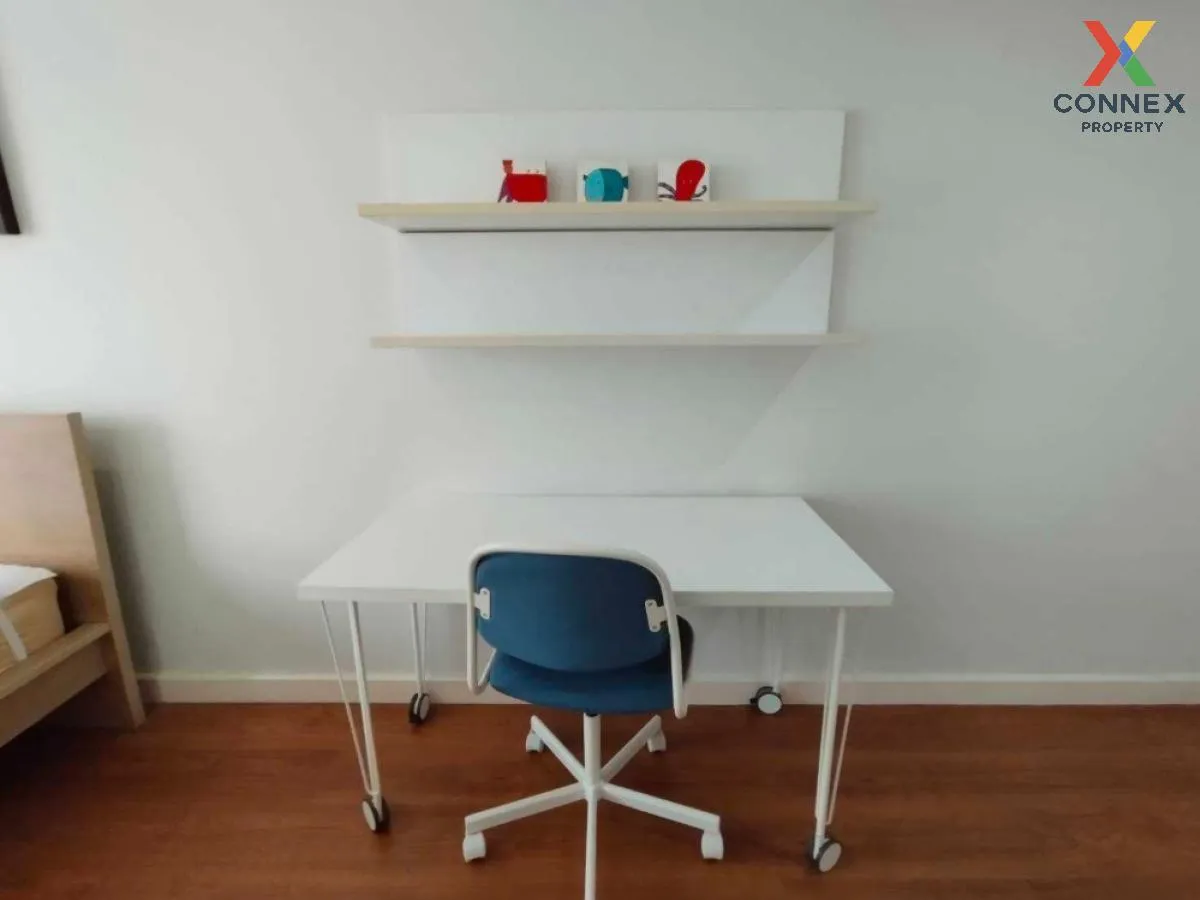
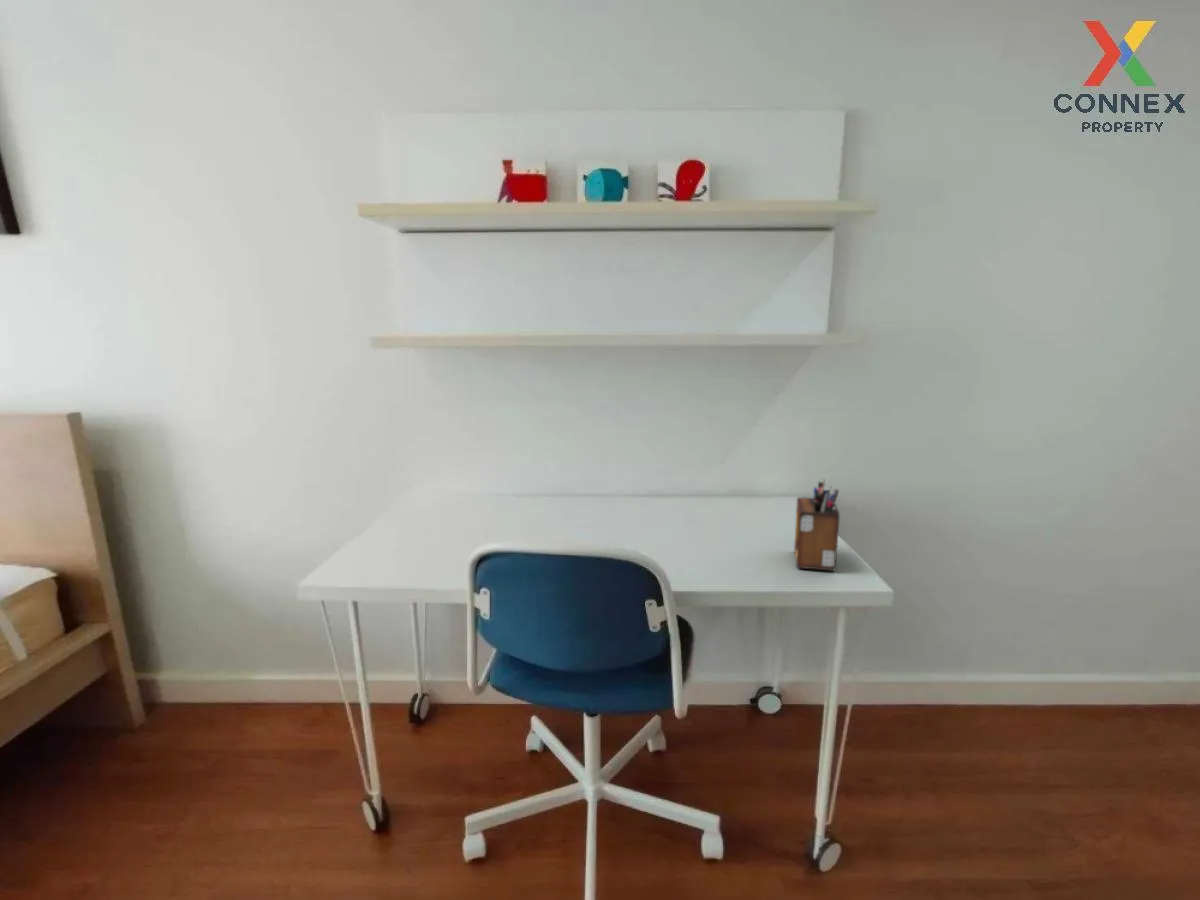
+ desk organizer (816, 522)
